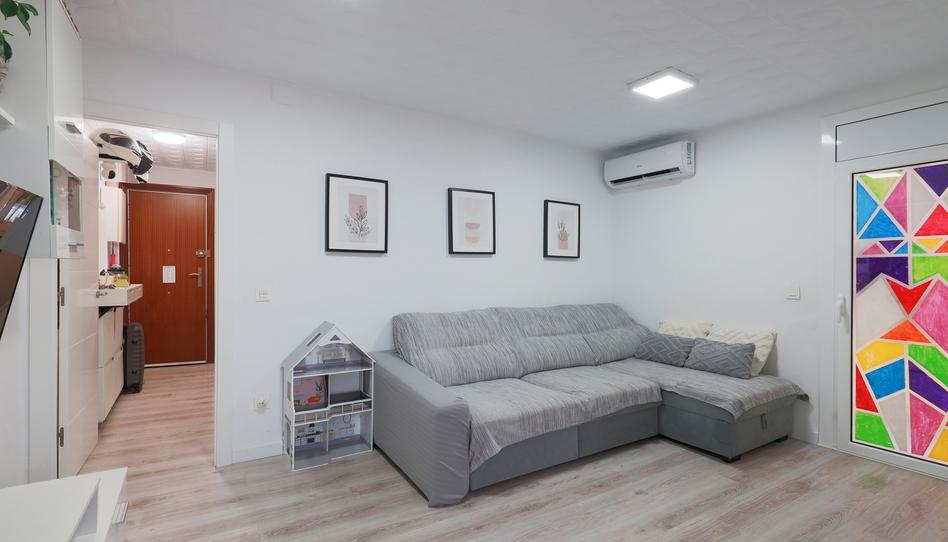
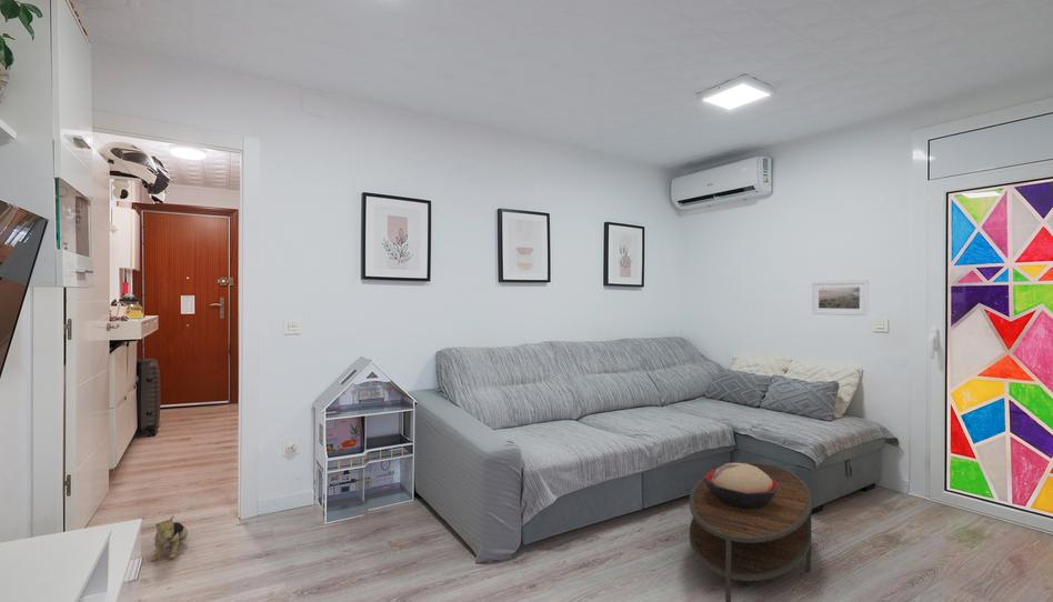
+ plush toy (170, 528)
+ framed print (839, 298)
+ coffee table (750, 523)
+ decorative bowl (740, 482)
